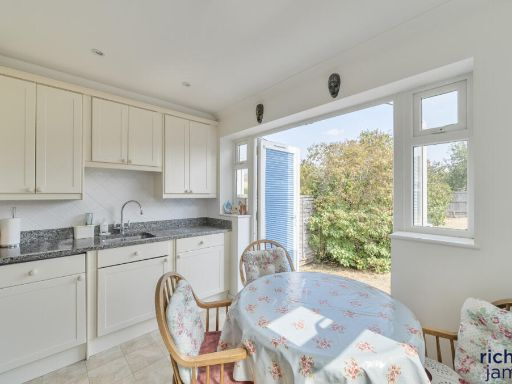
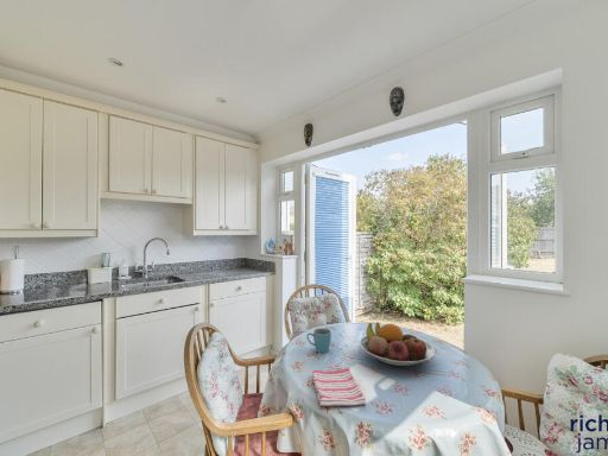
+ mug (318, 340)
+ dish towel (336, 385)
+ fruit bowl (395, 342)
